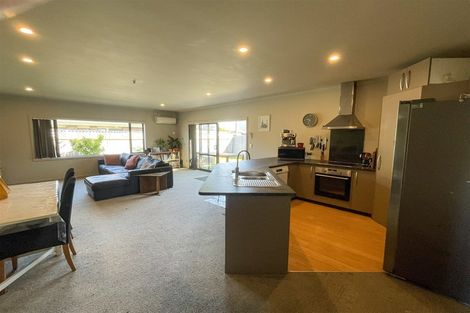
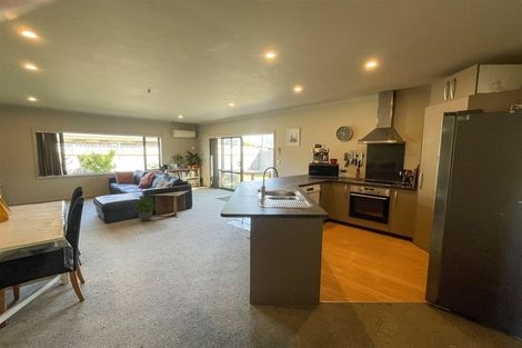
+ potted plant (145, 208)
